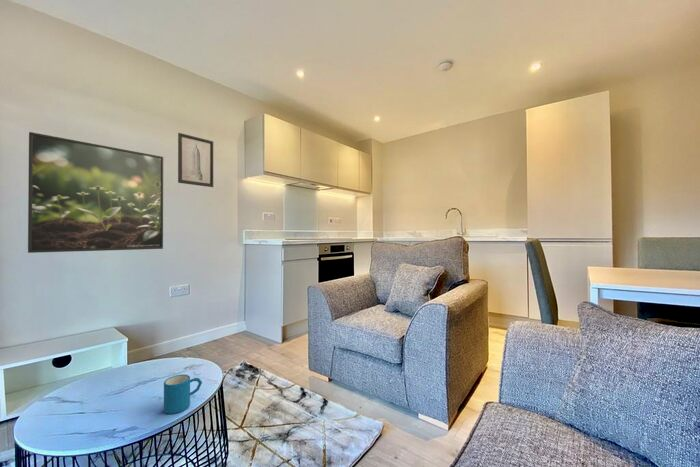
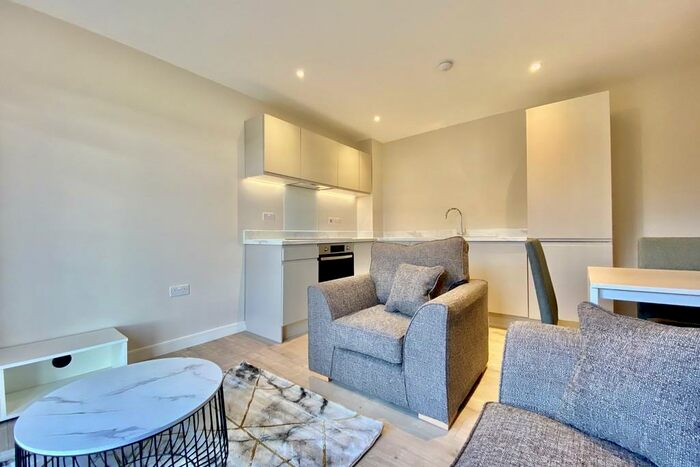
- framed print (104, 198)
- wall art (196, 161)
- mug (183, 391)
